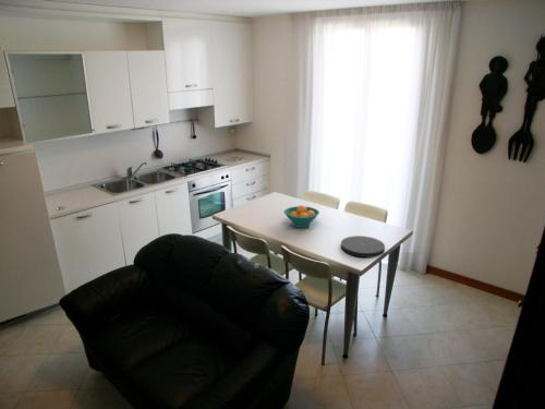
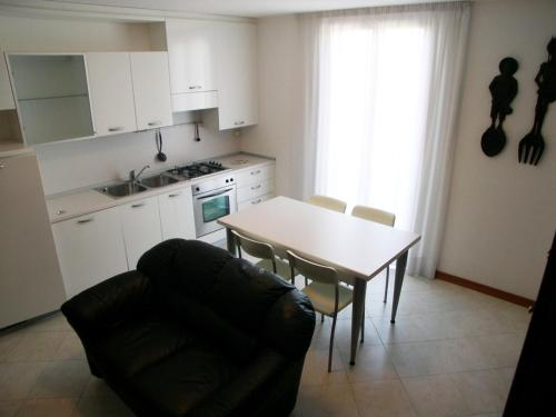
- fruit bowl (301, 215)
- plate (362, 245)
